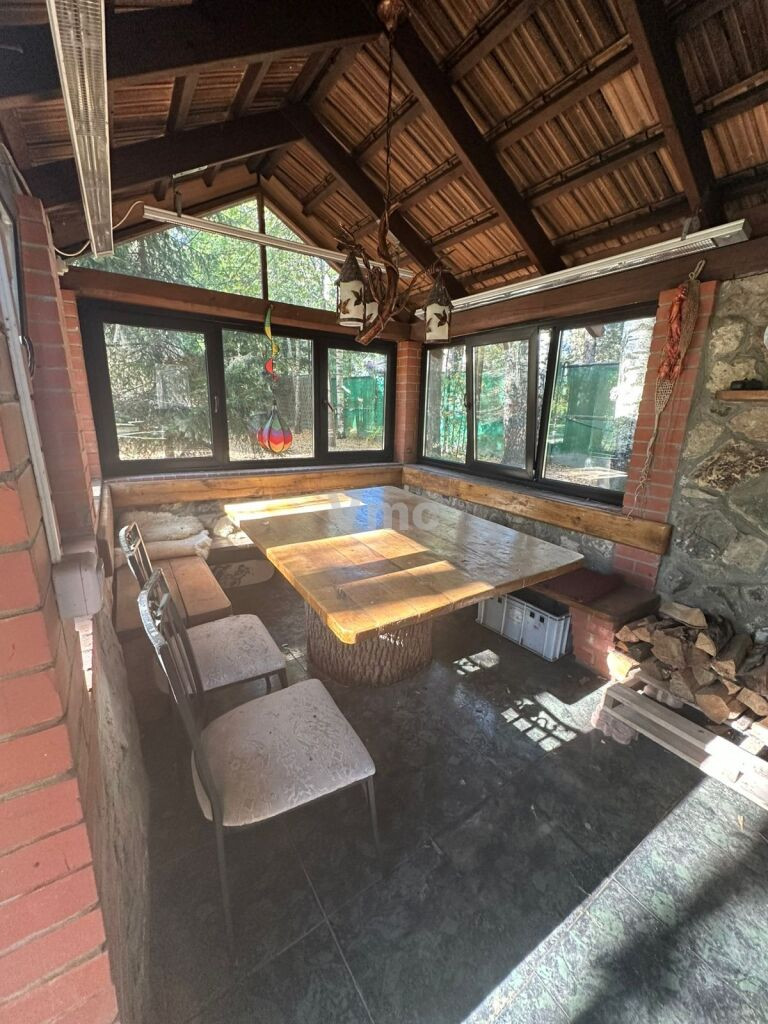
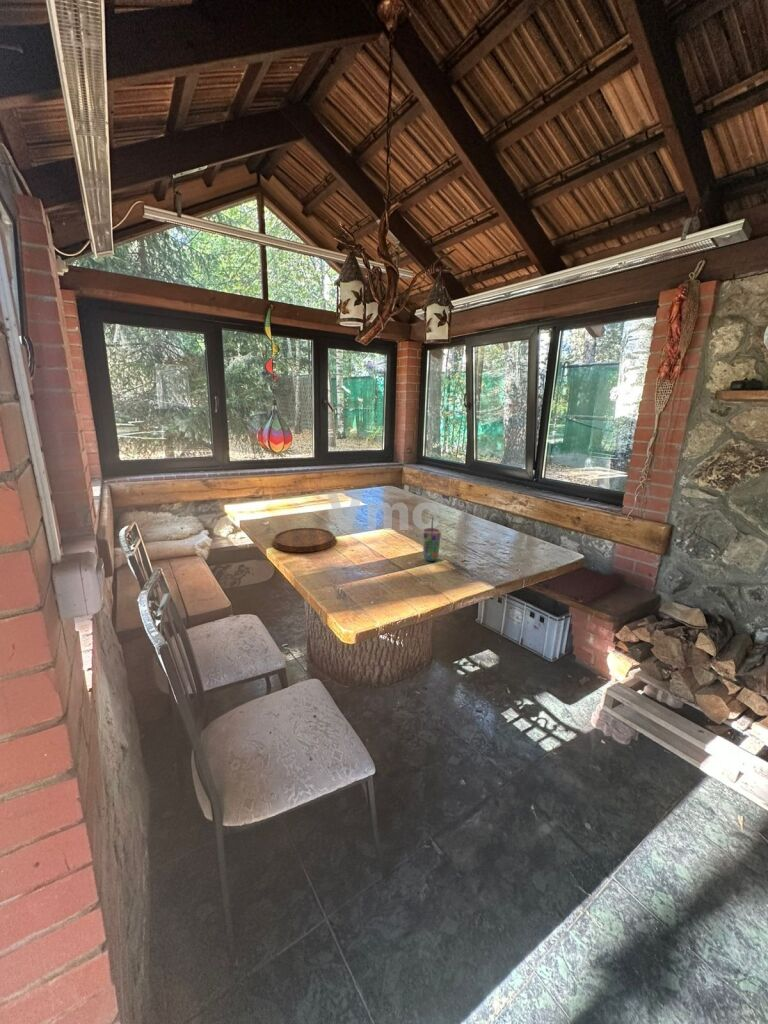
+ cutting board (304, 538)
+ cup (431, 538)
